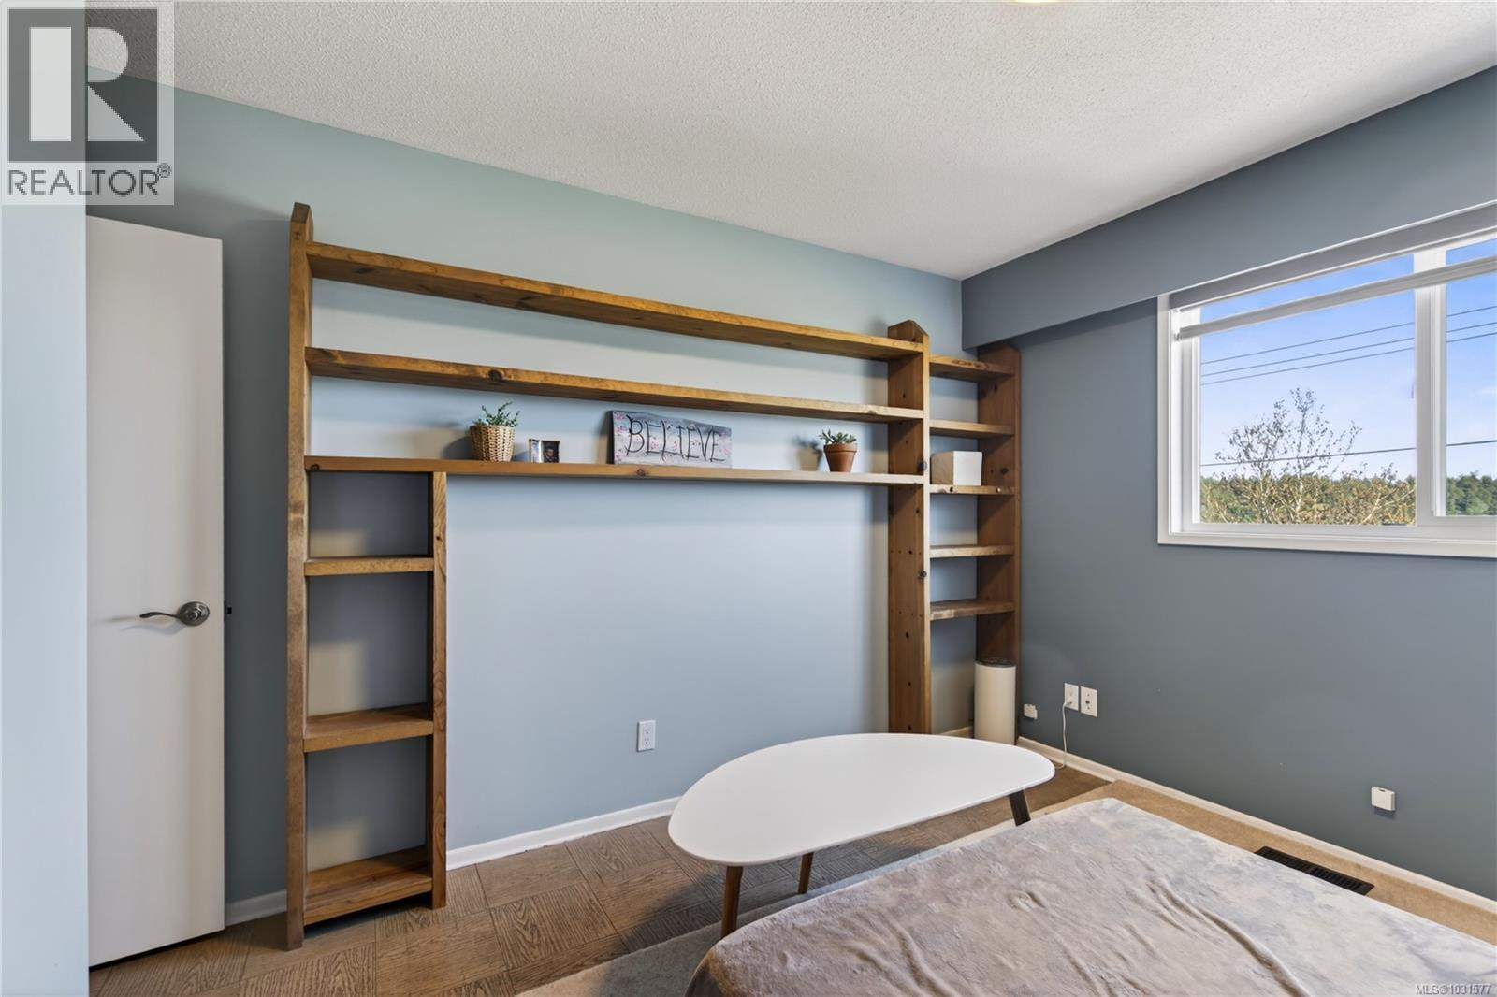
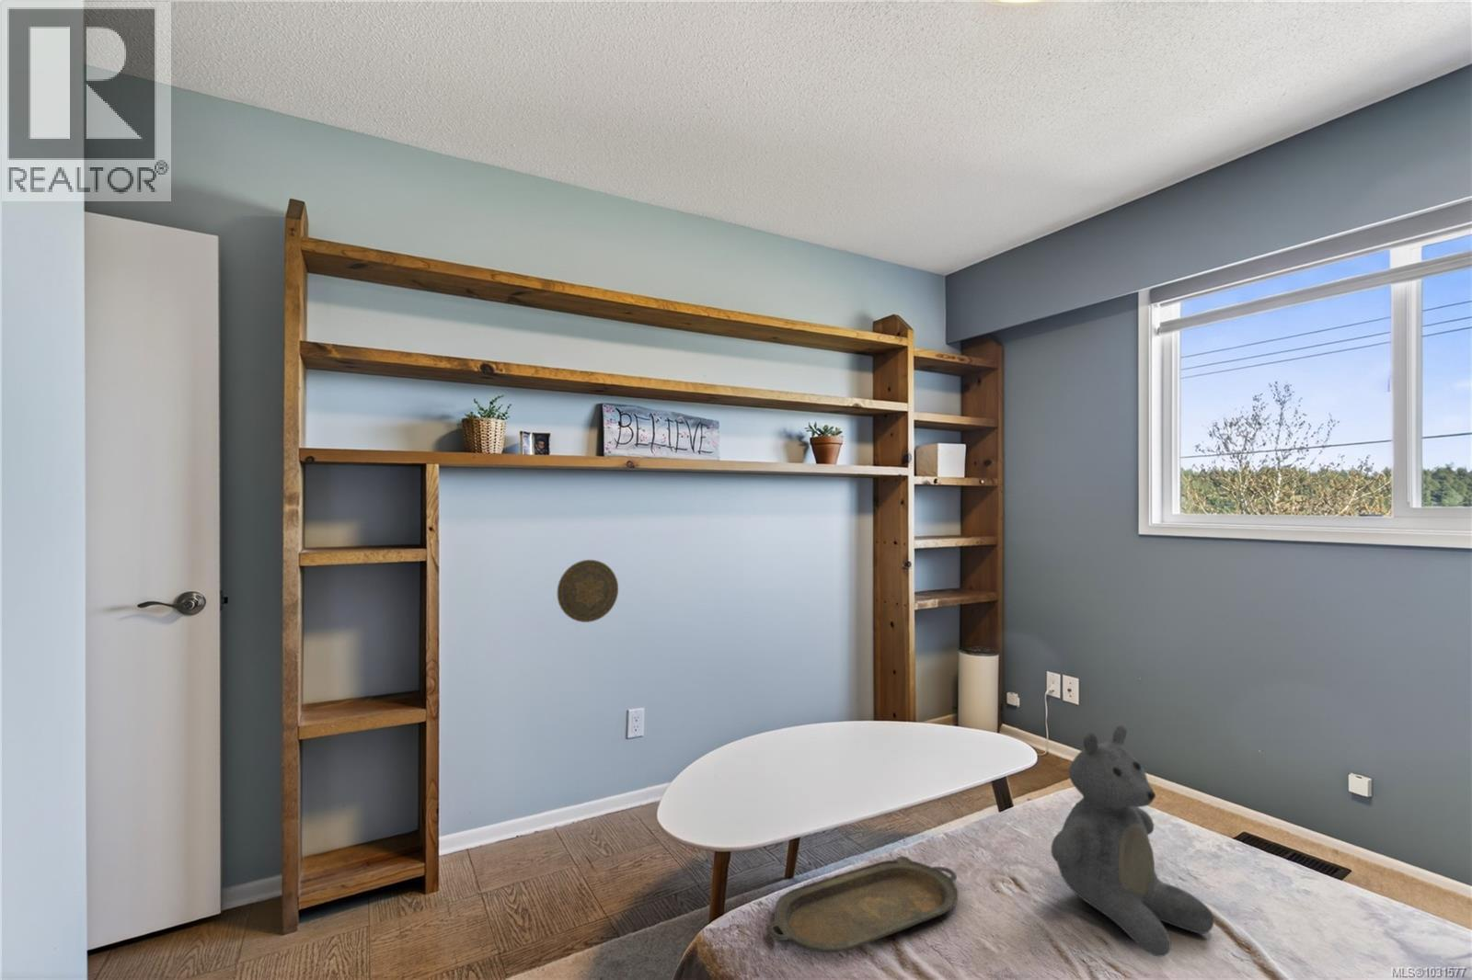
+ serving tray (868, 906)
+ teddy bear (1128, 826)
+ decorative plate (589, 591)
